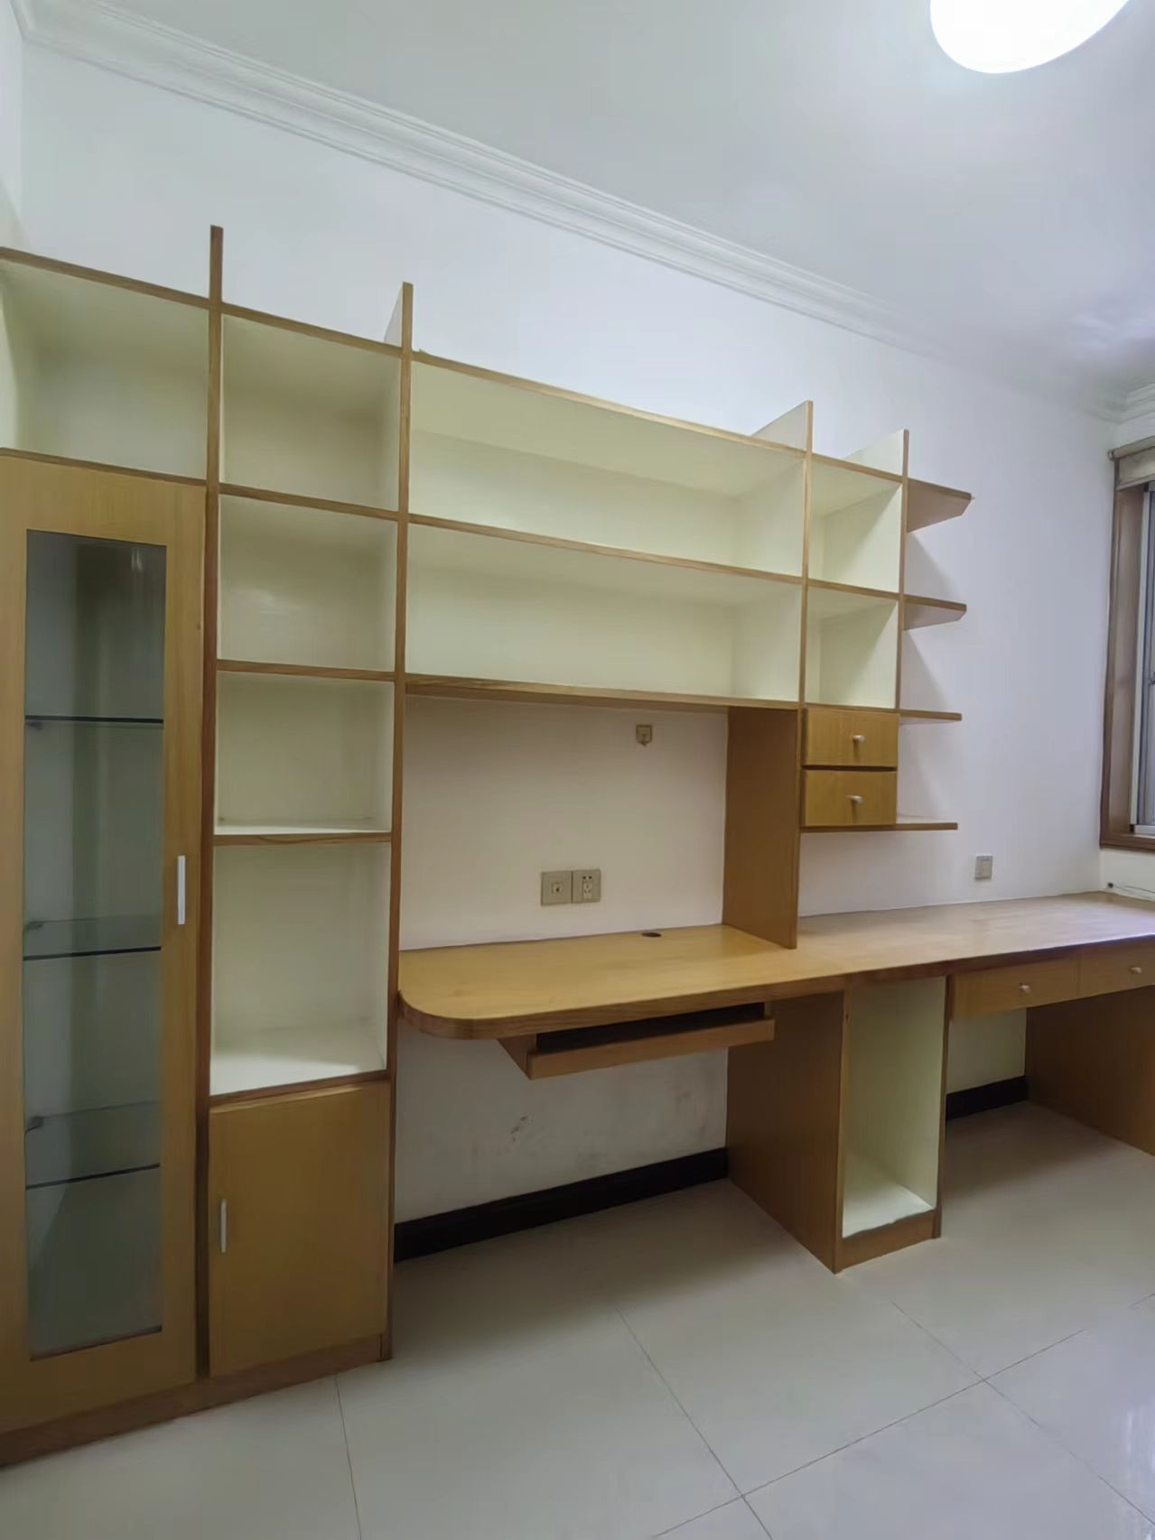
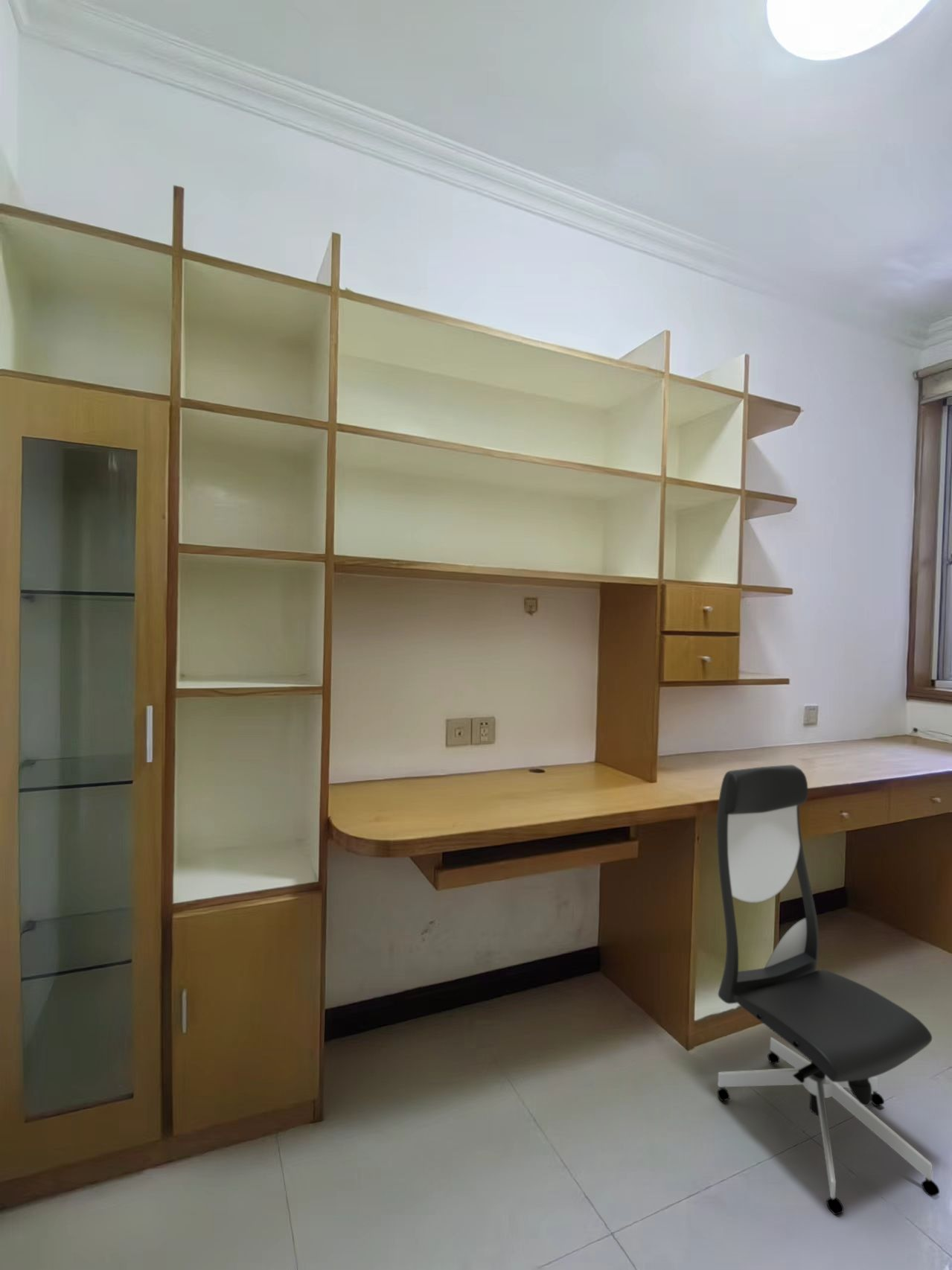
+ office chair (818, 955)
